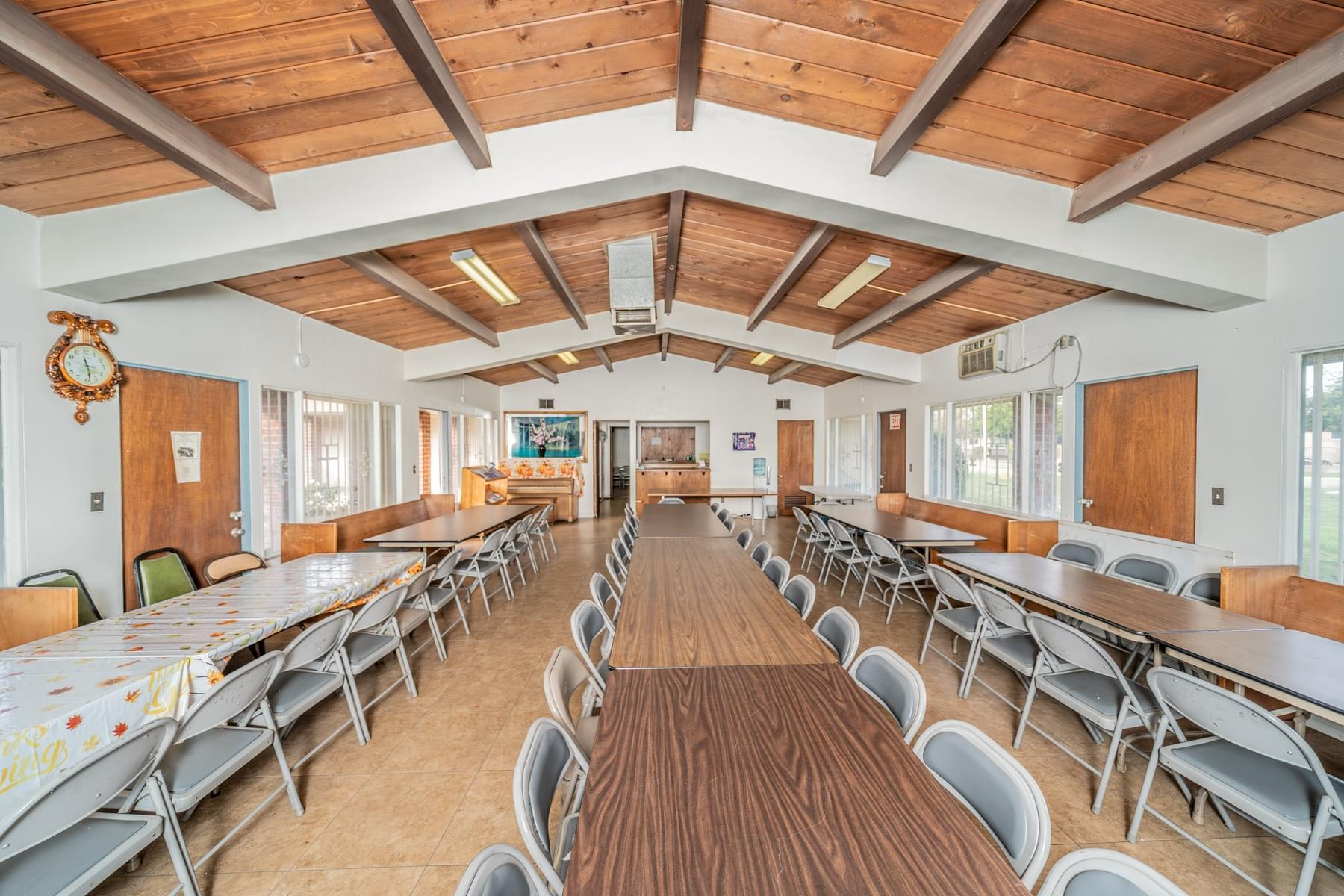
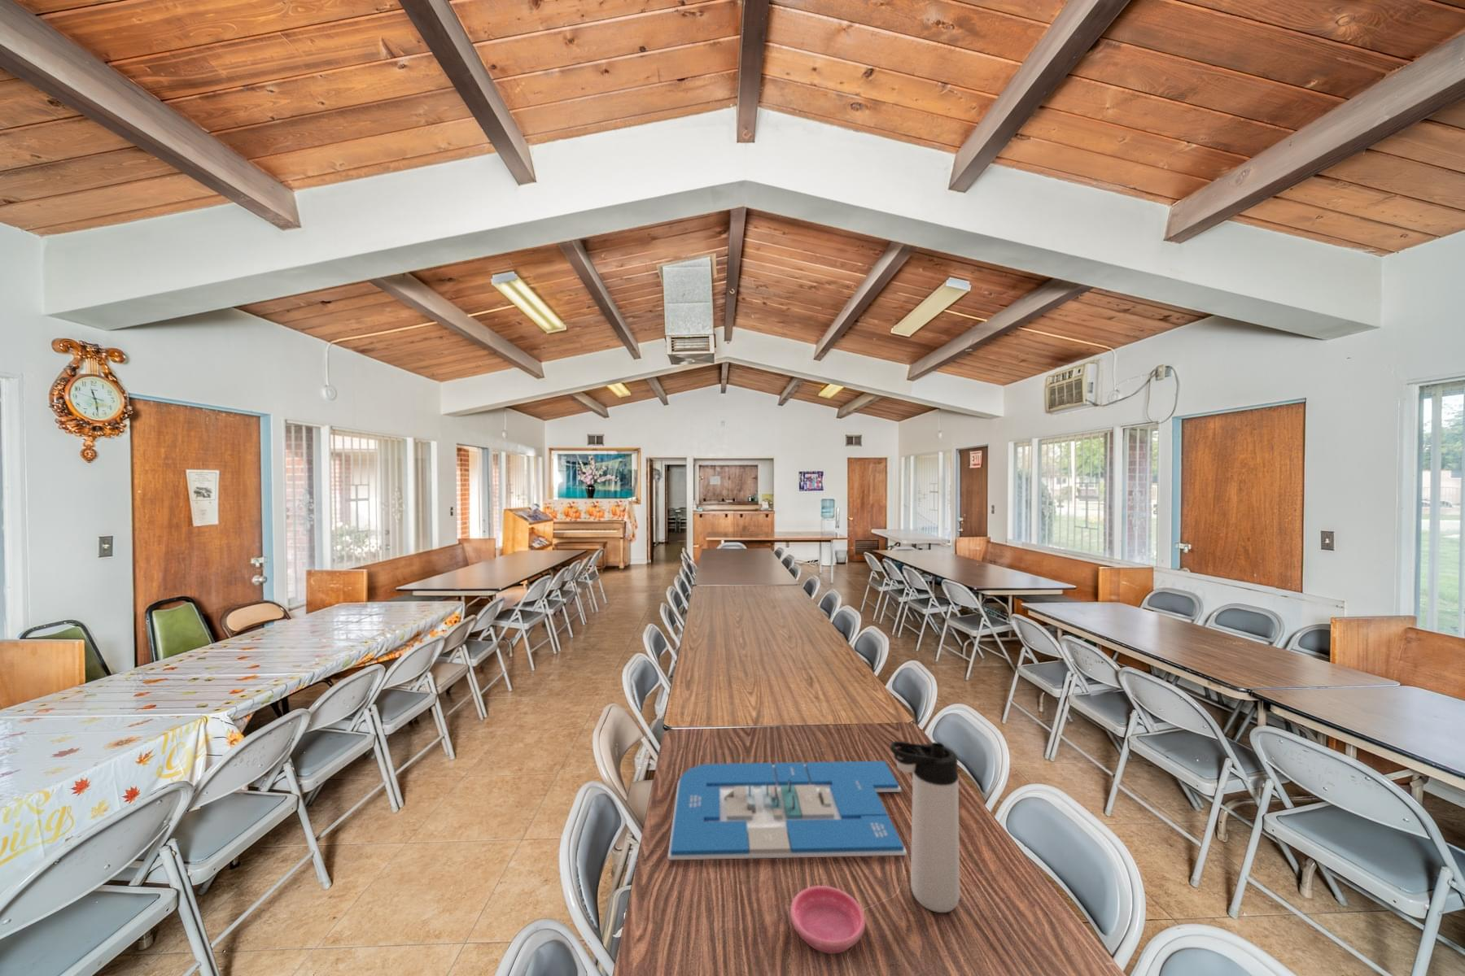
+ thermos bottle (923, 821)
+ saucer (827, 920)
+ board game (792, 797)
